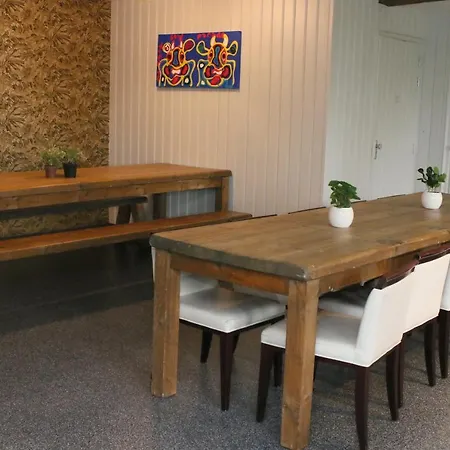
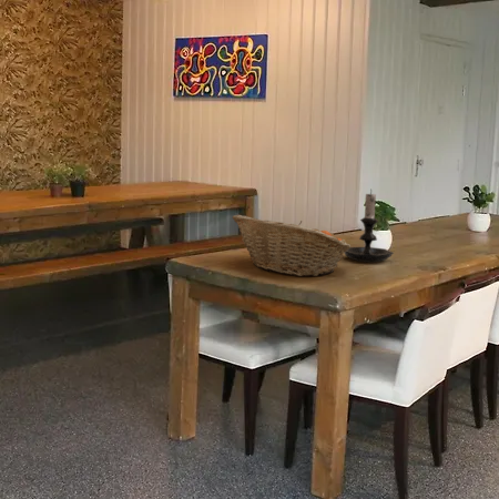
+ fruit basket (289, 242)
+ candle holder (369, 224)
